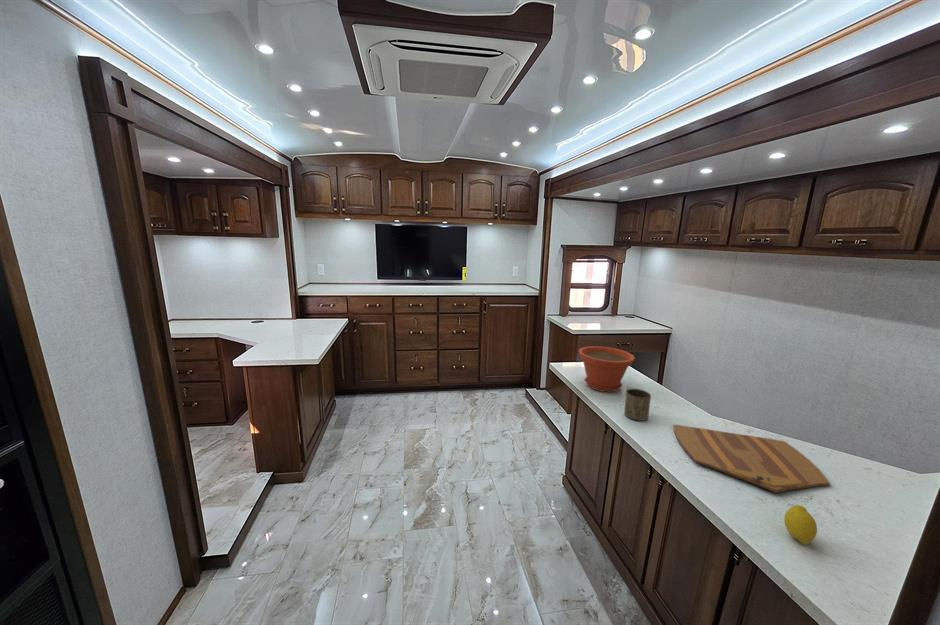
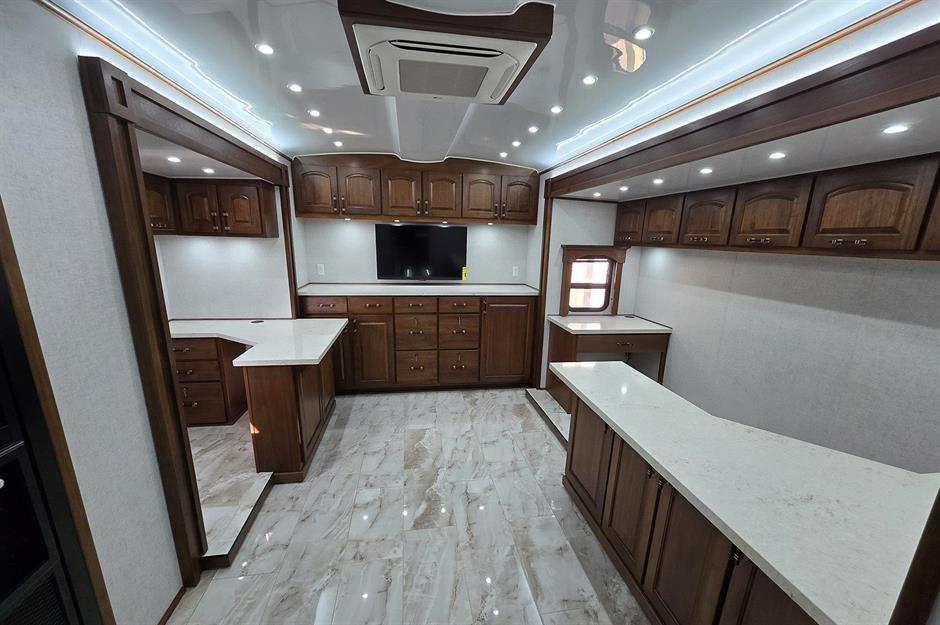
- cutting board (748, 456)
- fruit (800, 523)
- cup (636, 404)
- plant pot (604, 370)
